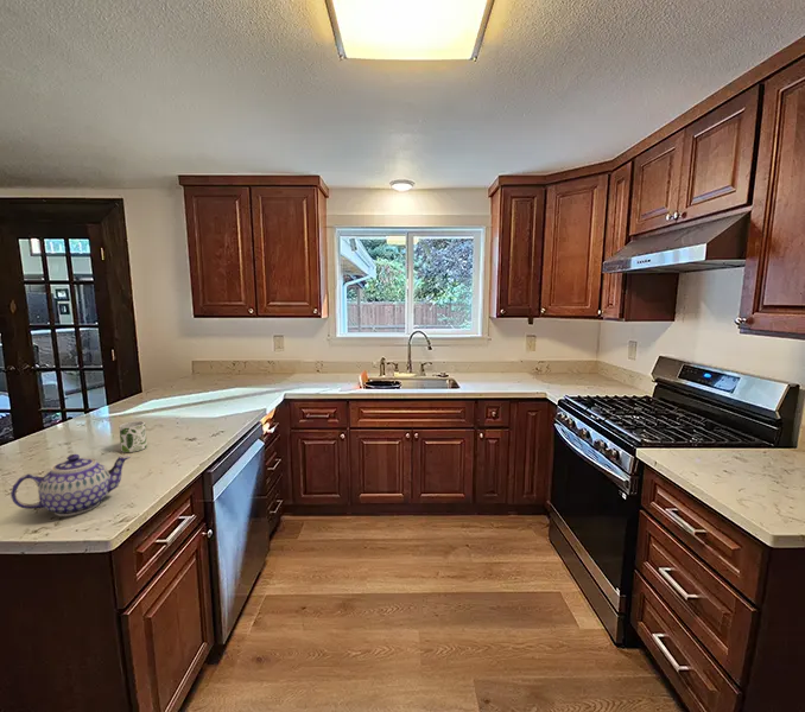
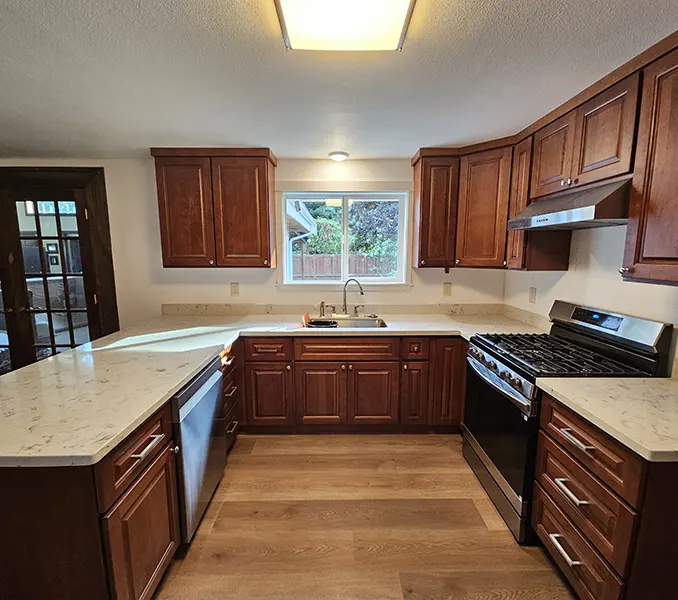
- teapot (75, 481)
- mug (133, 434)
